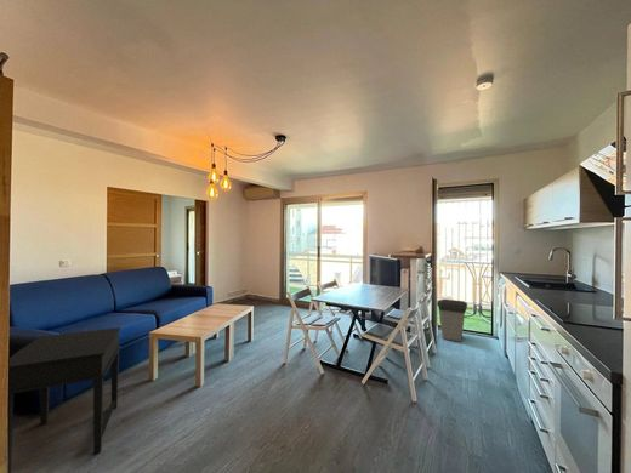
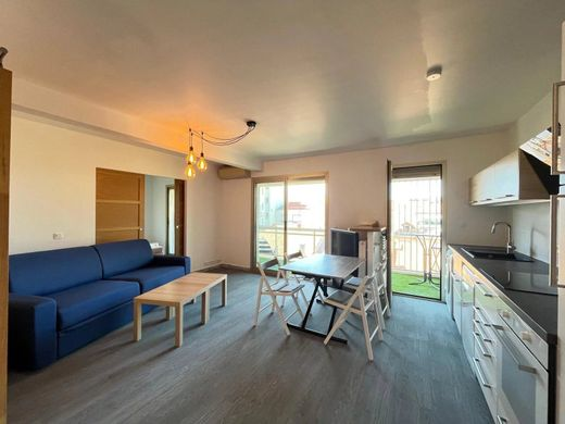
- side table (67, 383)
- trash can (451, 319)
